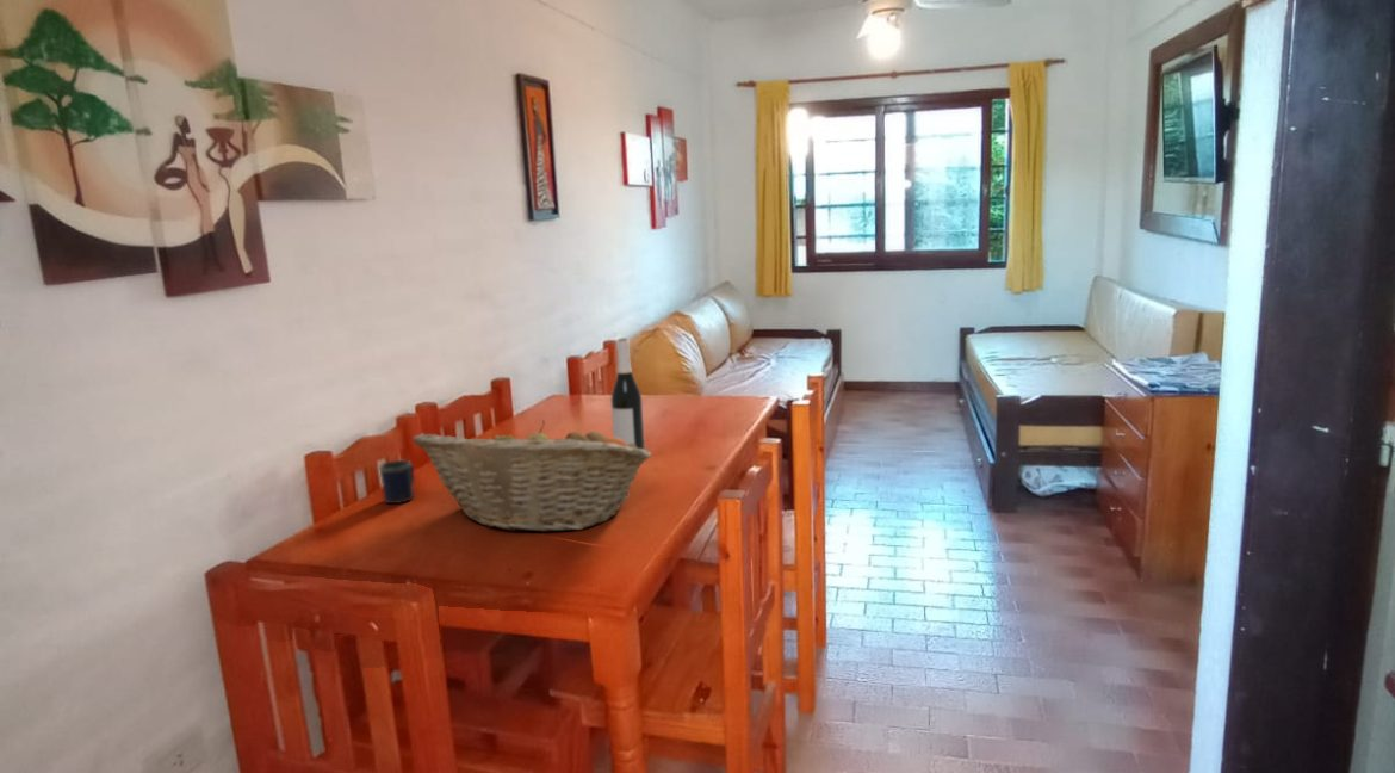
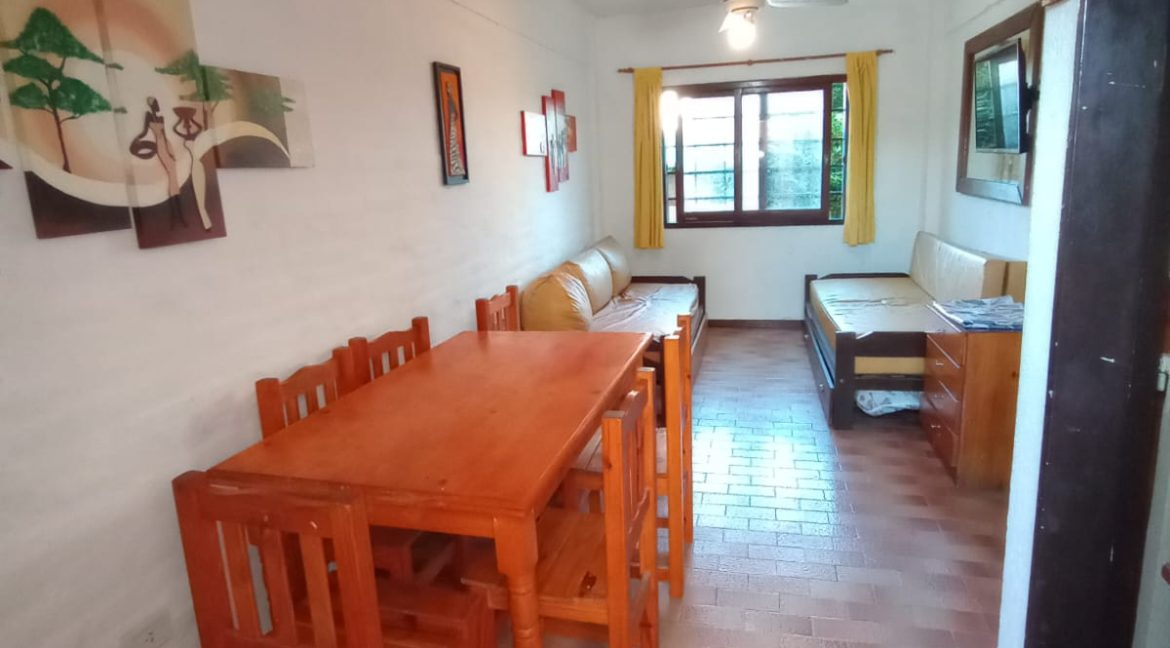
- mug (399, 480)
- wine bottle (626, 397)
- fruit basket (533, 464)
